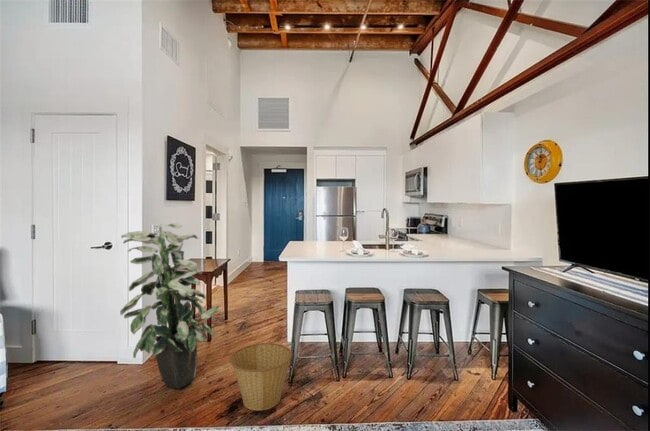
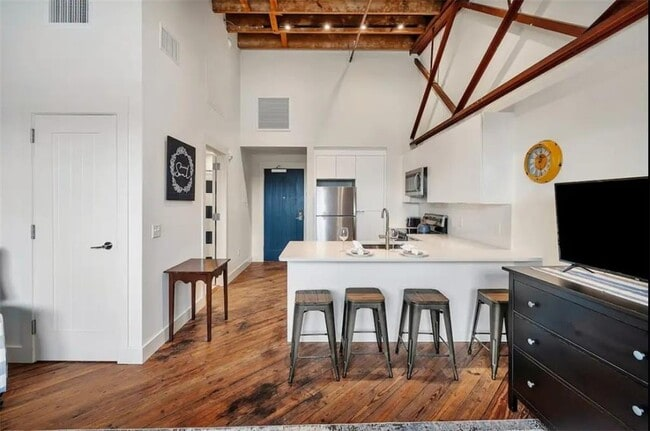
- basket (261, 377)
- indoor plant (169, 304)
